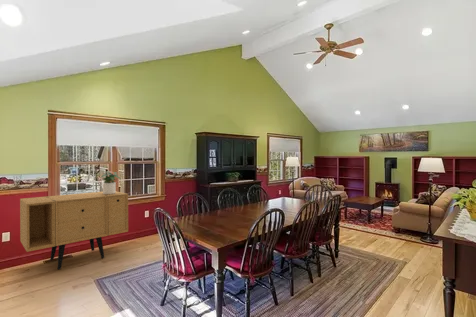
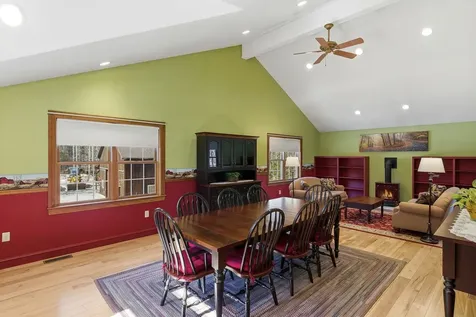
- sideboard (77, 227)
- potted plant (110, 182)
